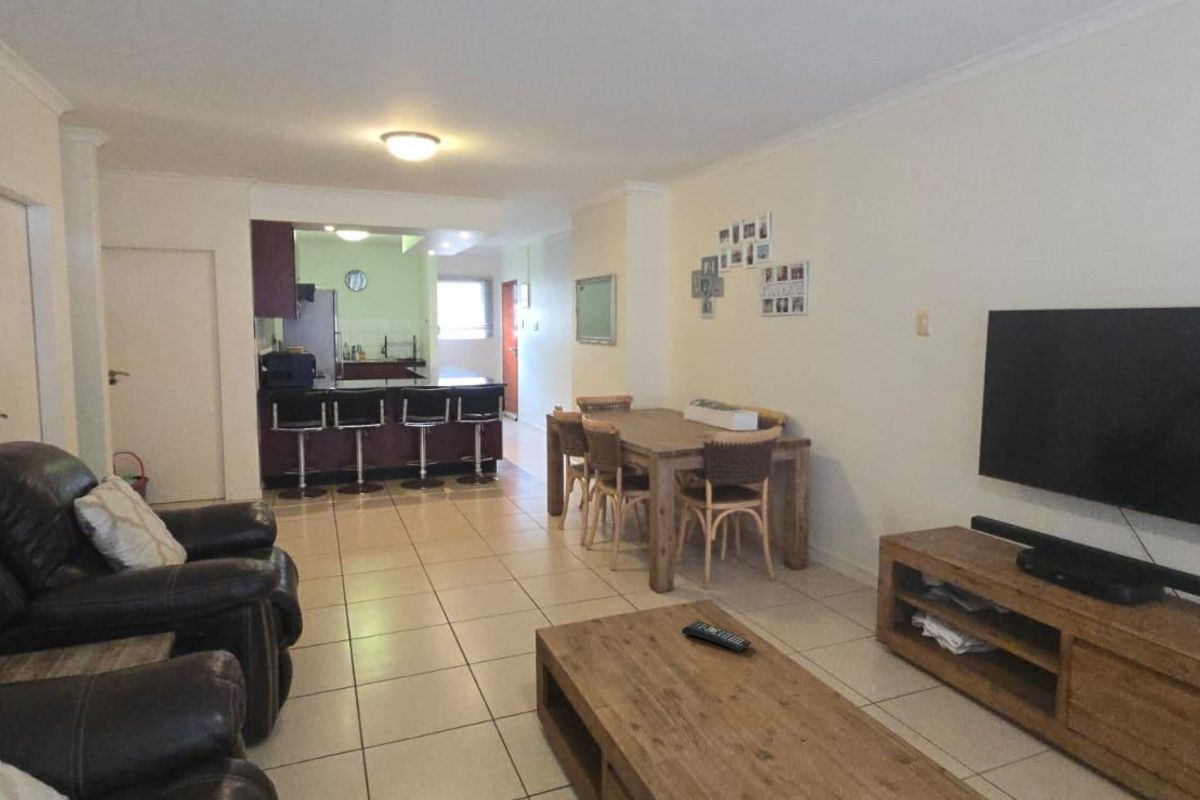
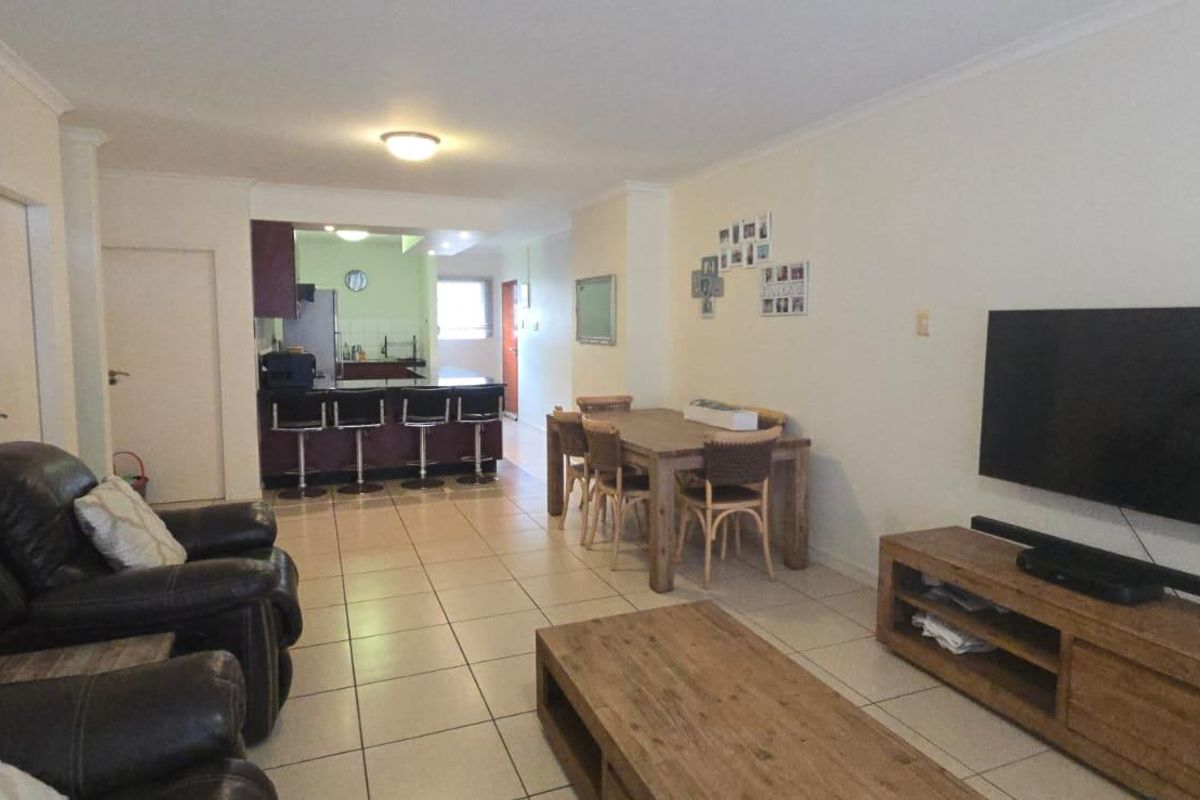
- remote control (715, 635)
